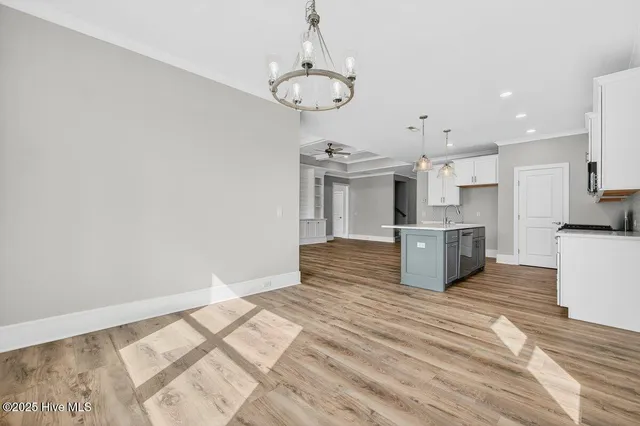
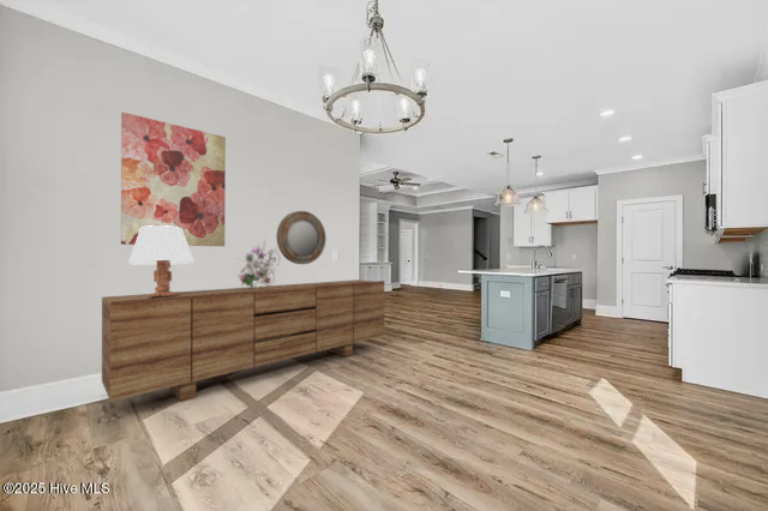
+ sideboard (275, 327)
+ table lamp (163, 260)
+ bouquet (258, 259)
+ wall art (178, 185)
+ home mirror (302, 238)
